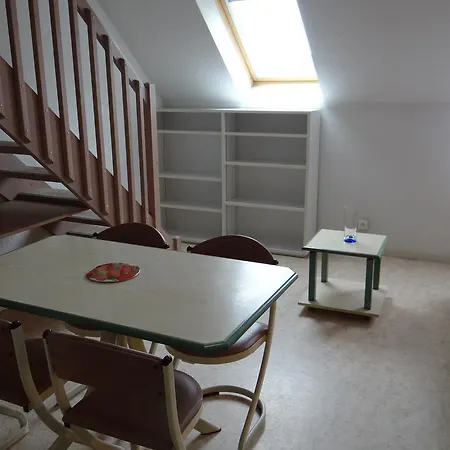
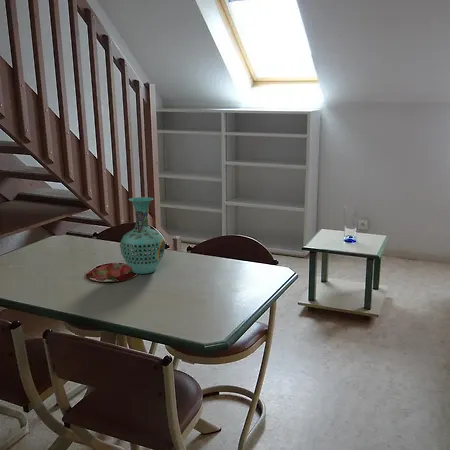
+ vase (142, 235)
